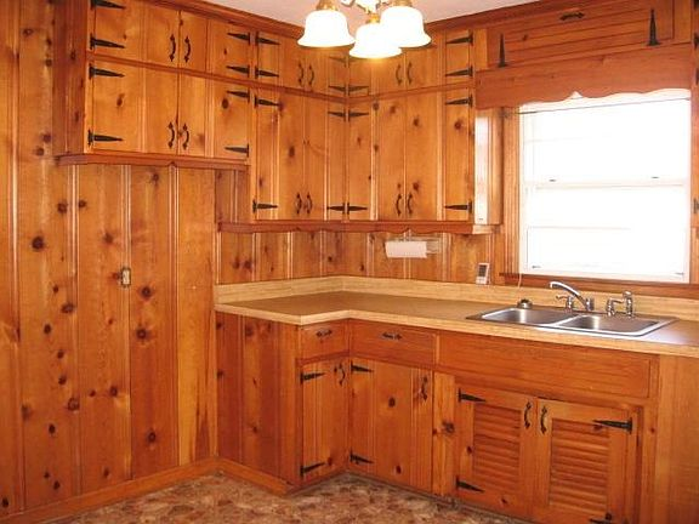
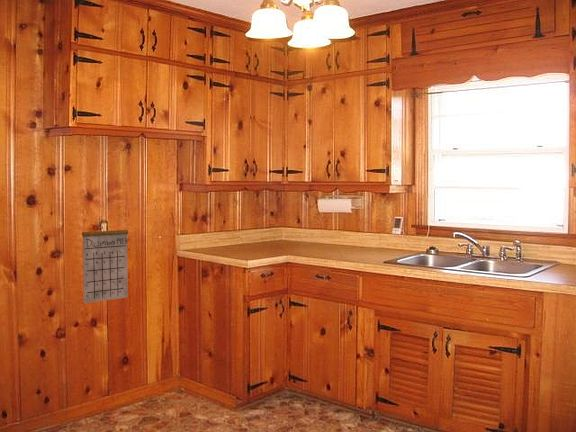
+ calendar (105, 257)
